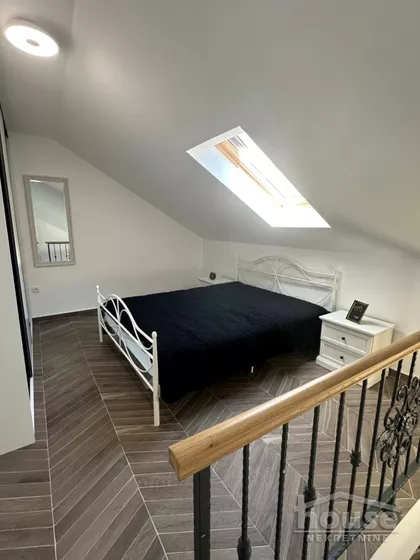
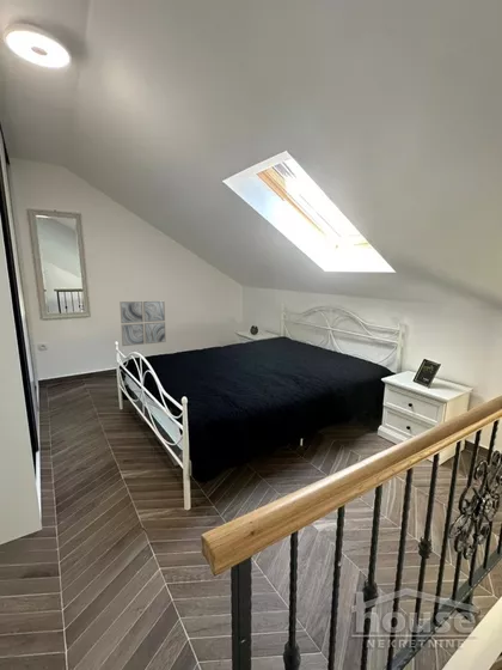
+ wall art (142, 323)
